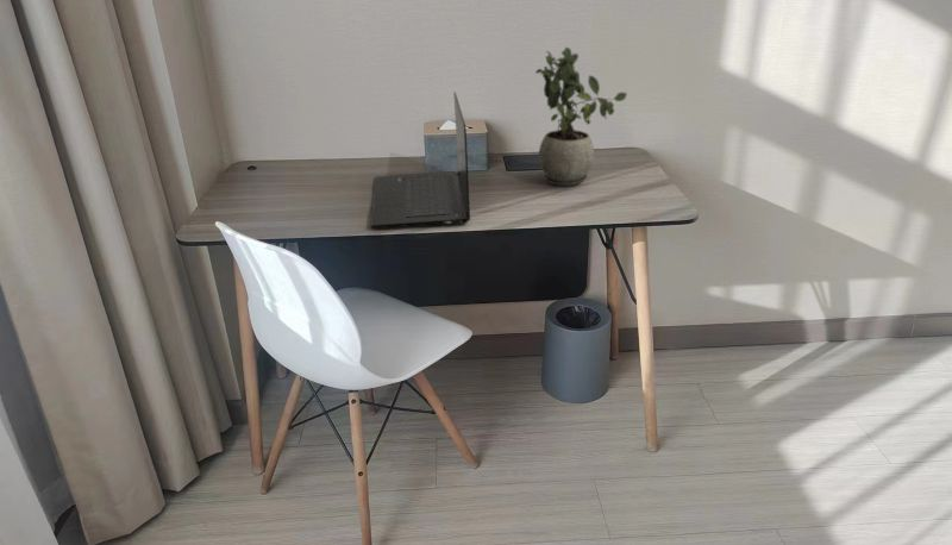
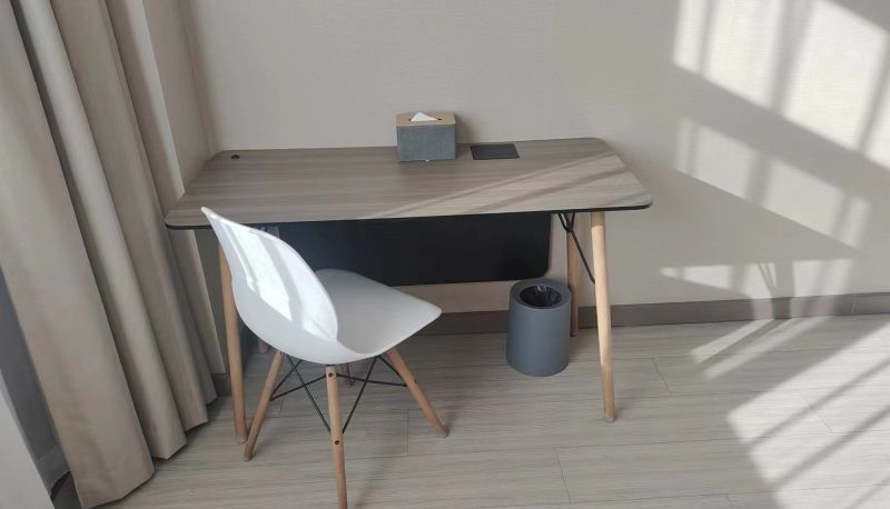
- potted plant (576, 117)
- laptop (415, 174)
